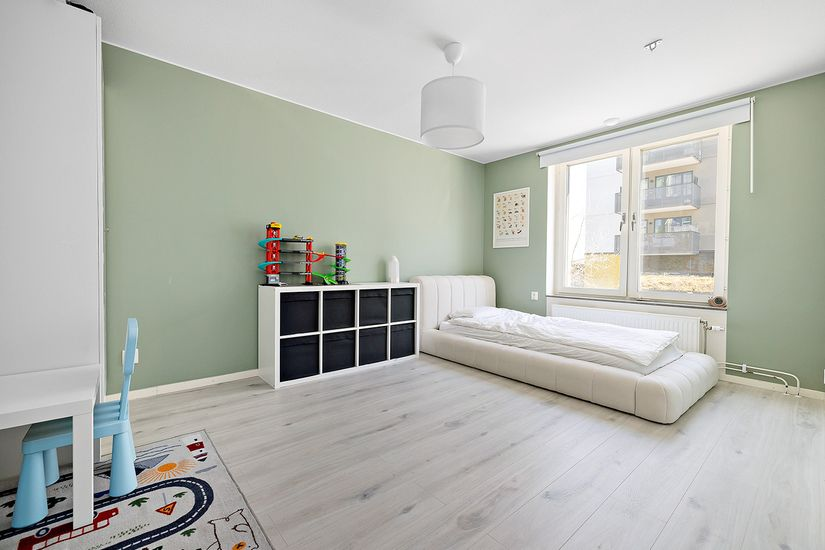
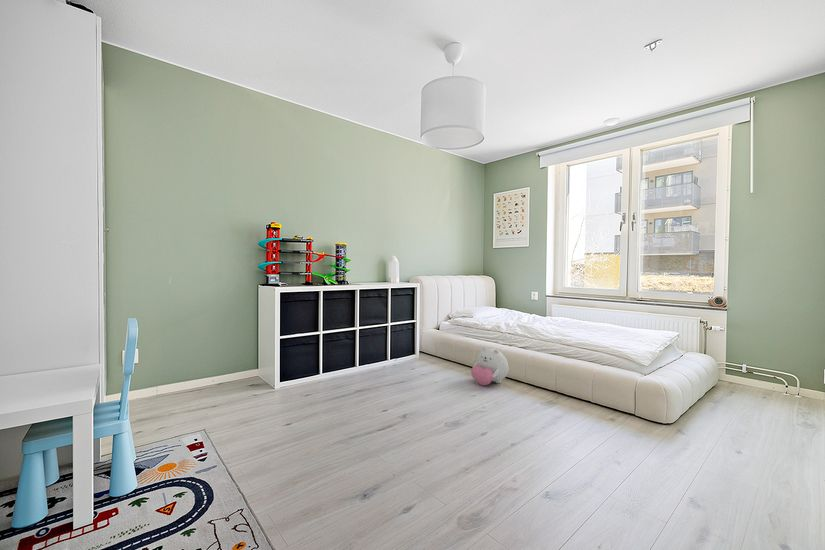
+ plush toy (489, 365)
